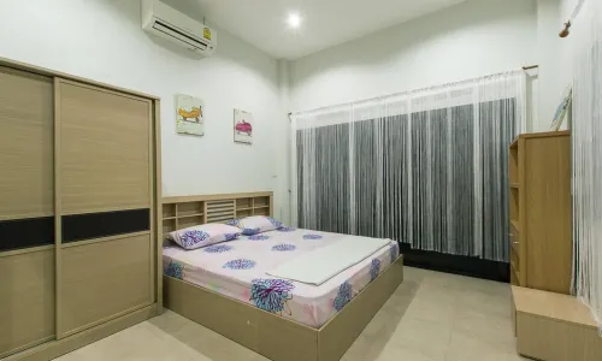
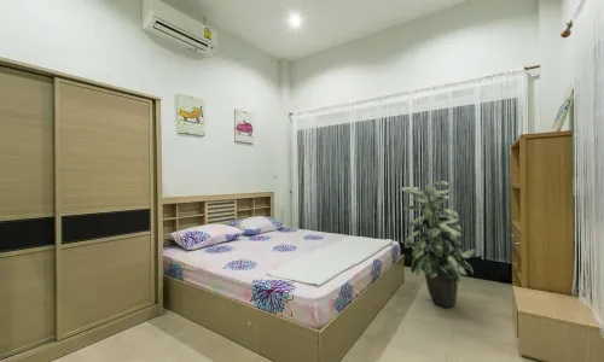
+ indoor plant (435, 241)
